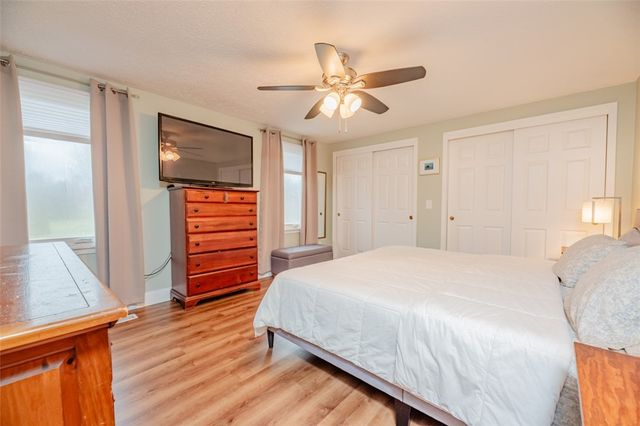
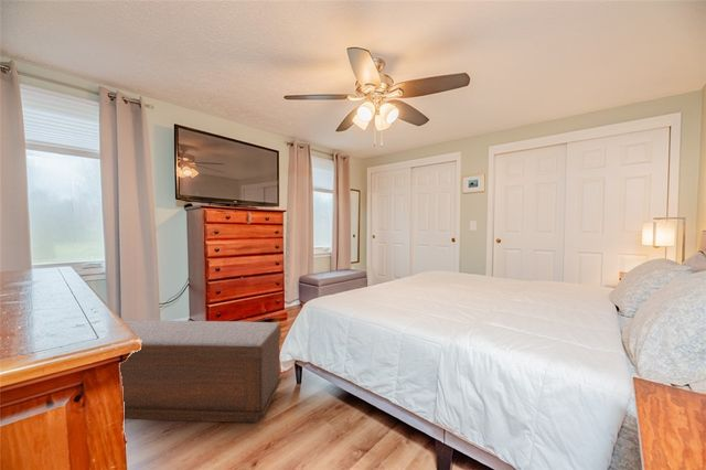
+ bench (176, 365)
